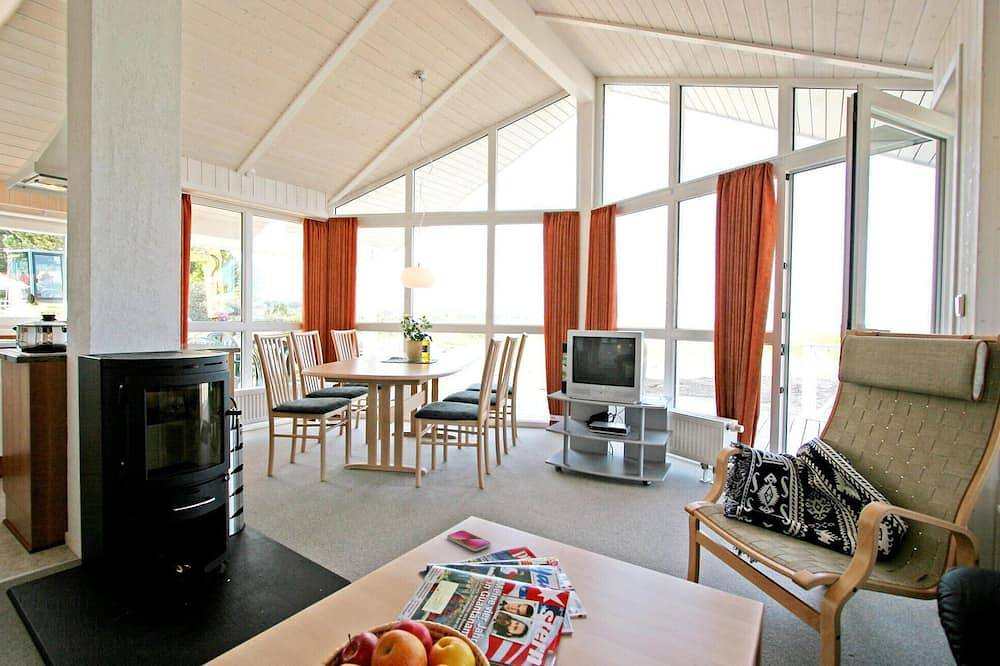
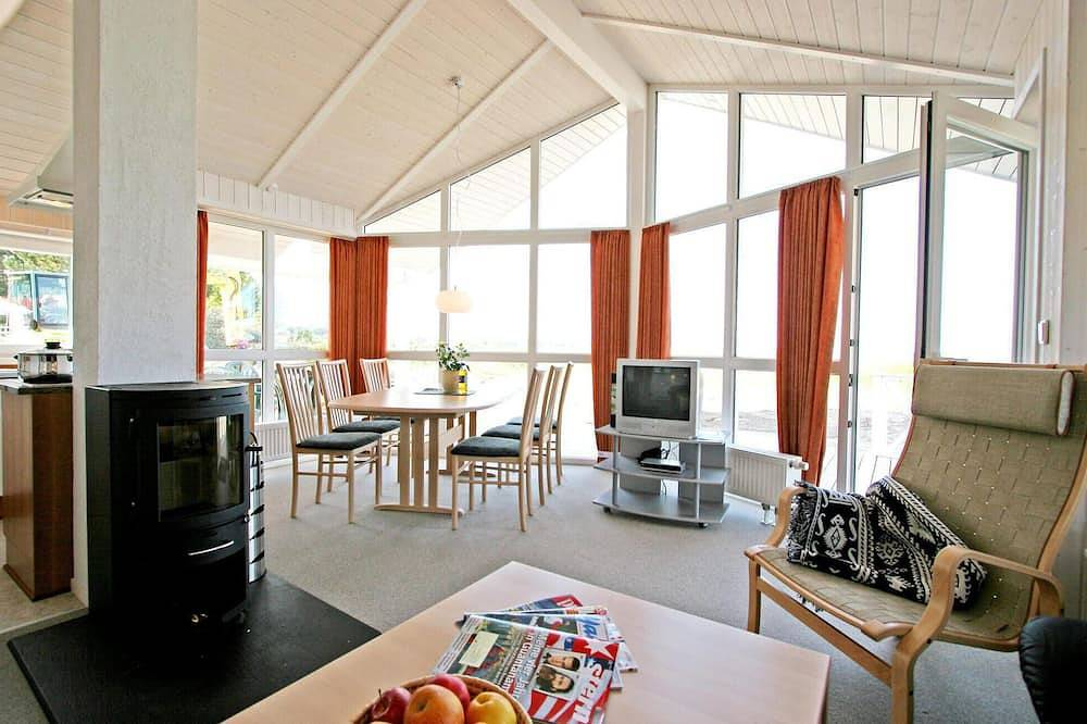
- smartphone (468, 540)
